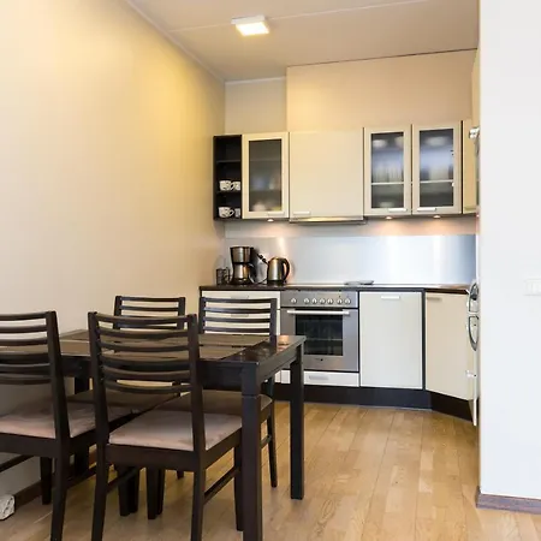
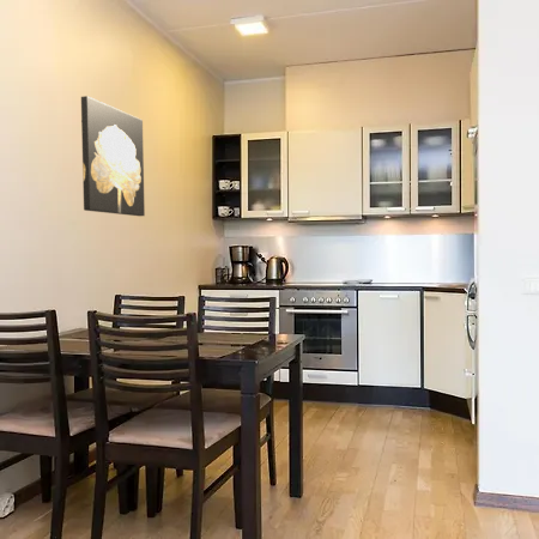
+ wall art (115, 161)
